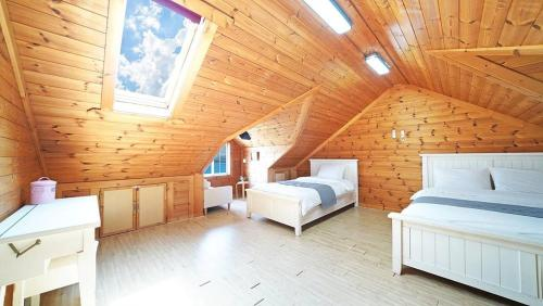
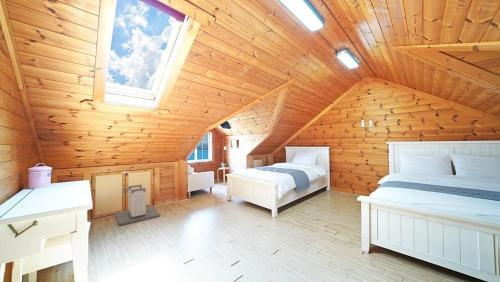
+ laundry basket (137, 201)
